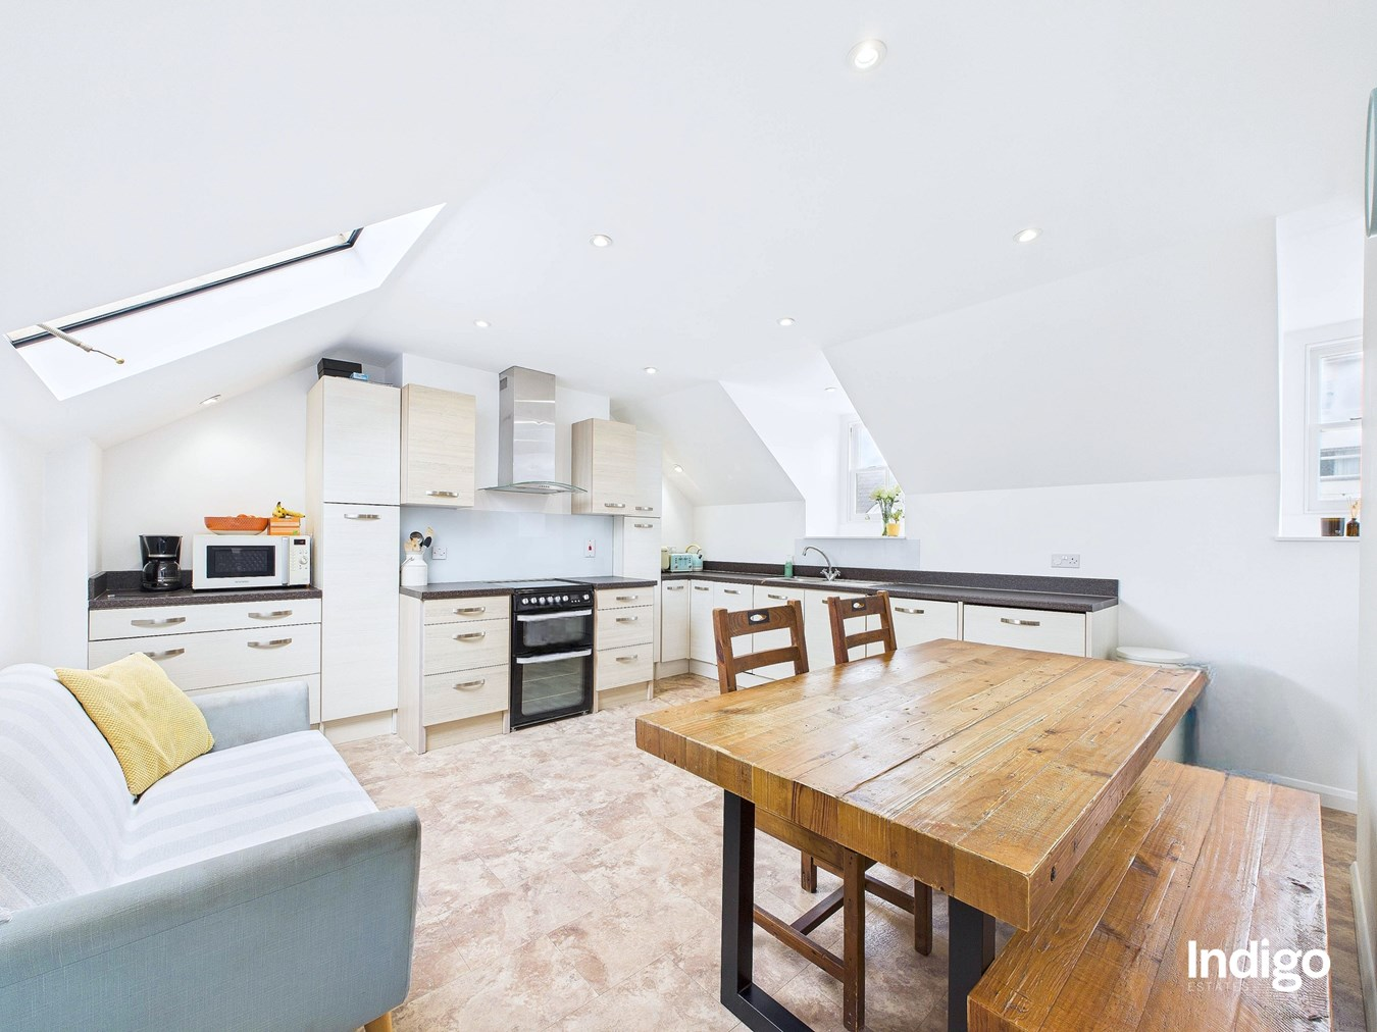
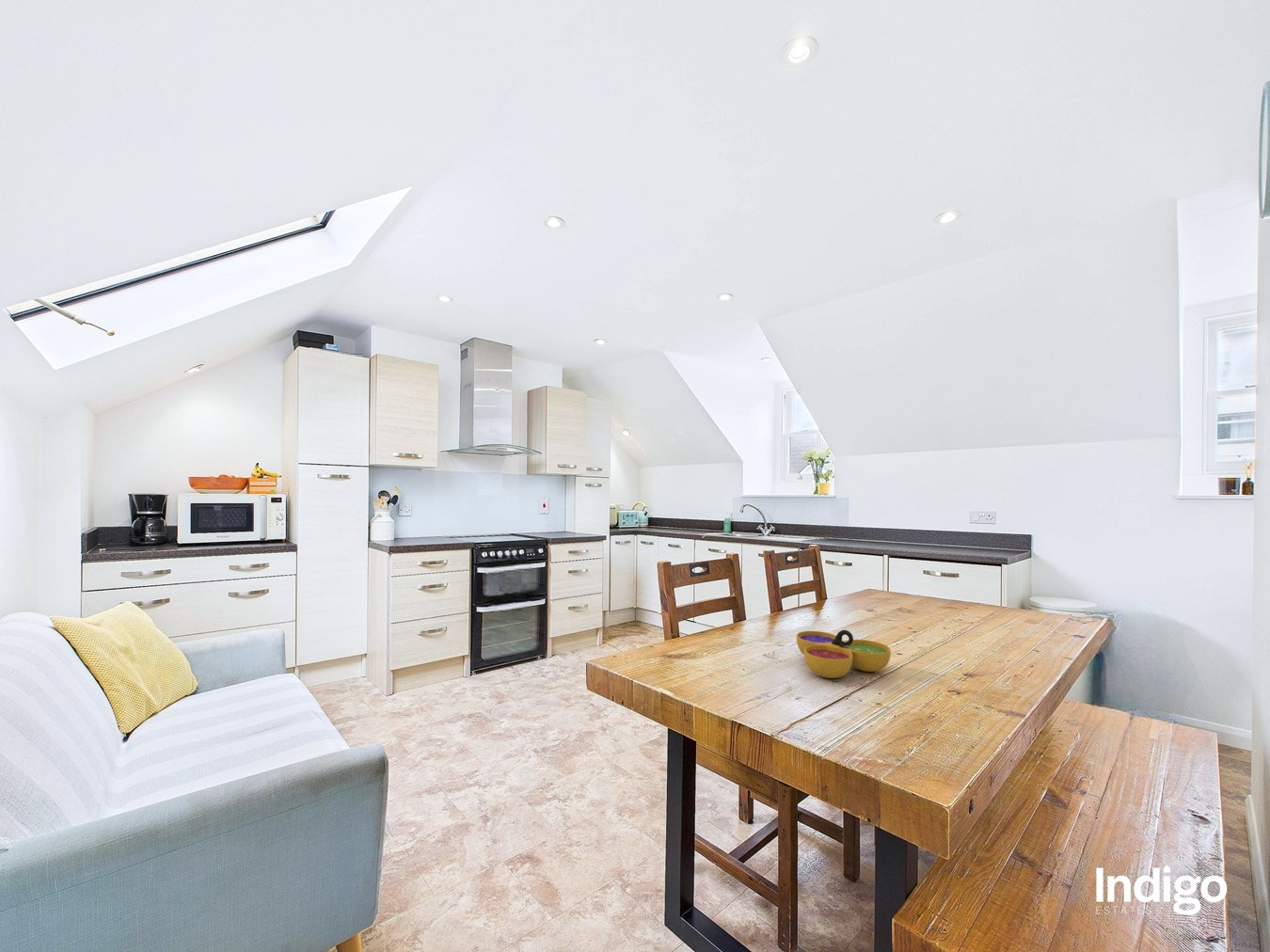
+ decorative bowl (834, 649)
